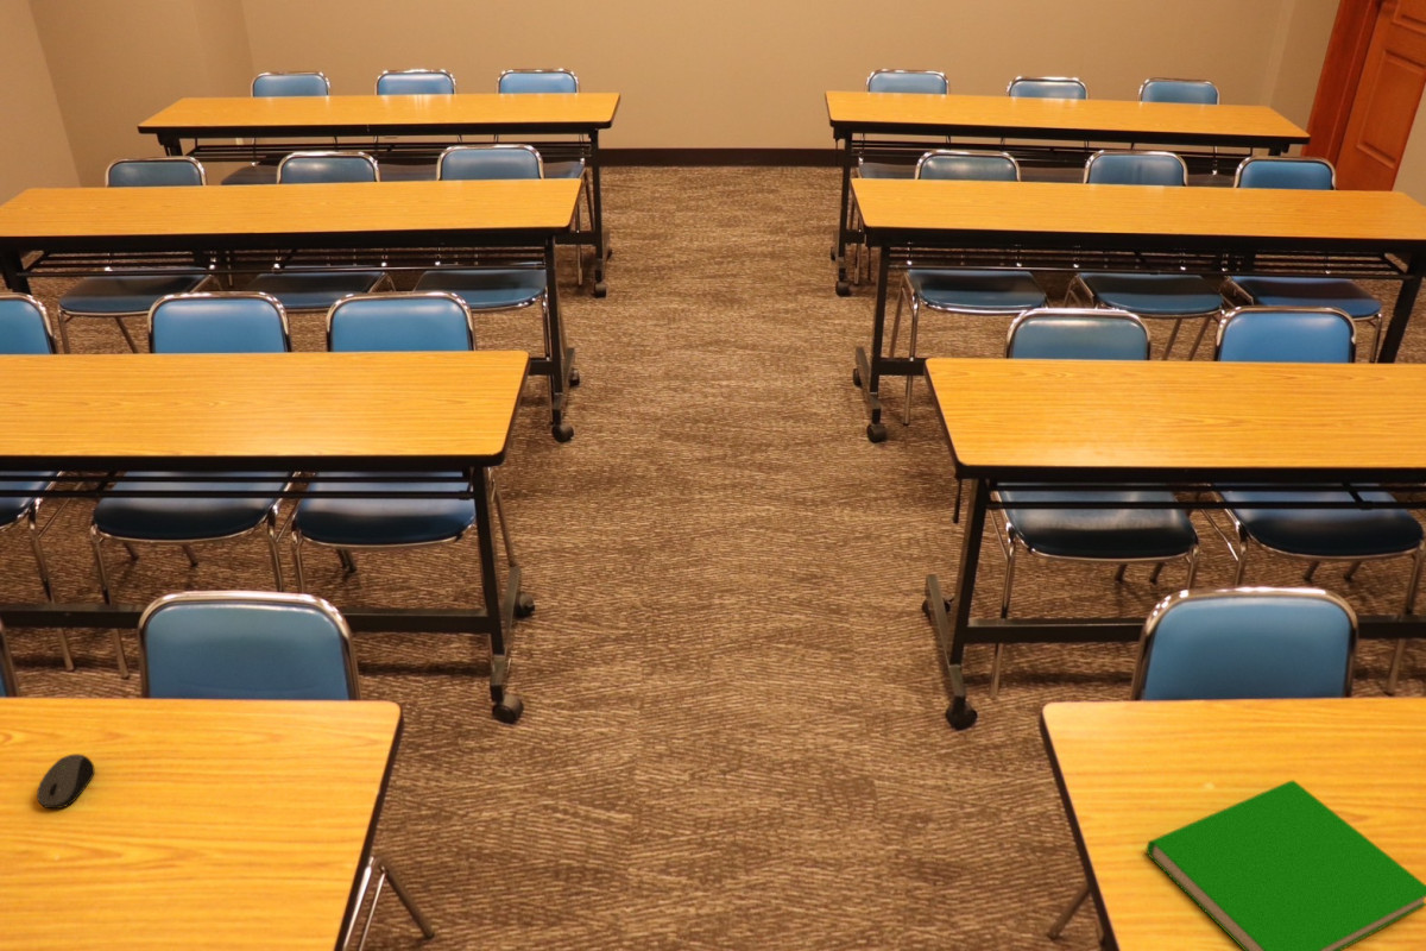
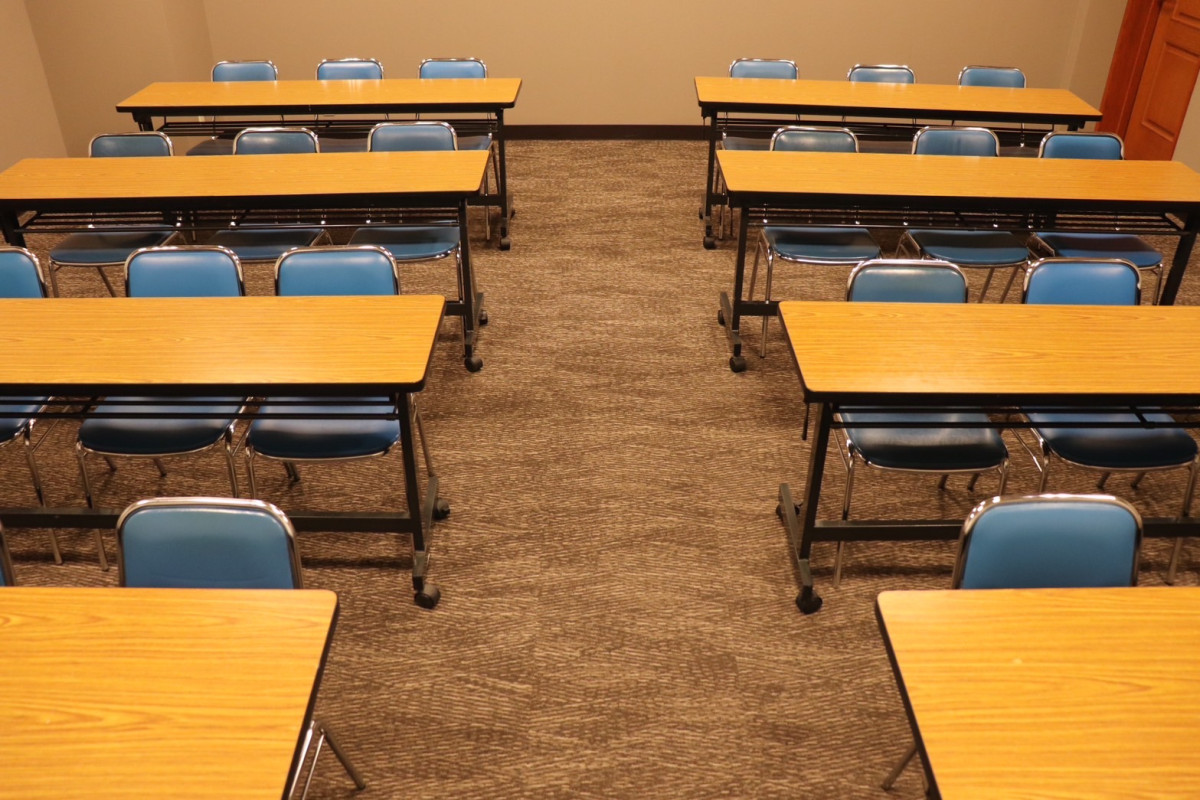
- book (1285, 870)
- computer mouse (64, 777)
